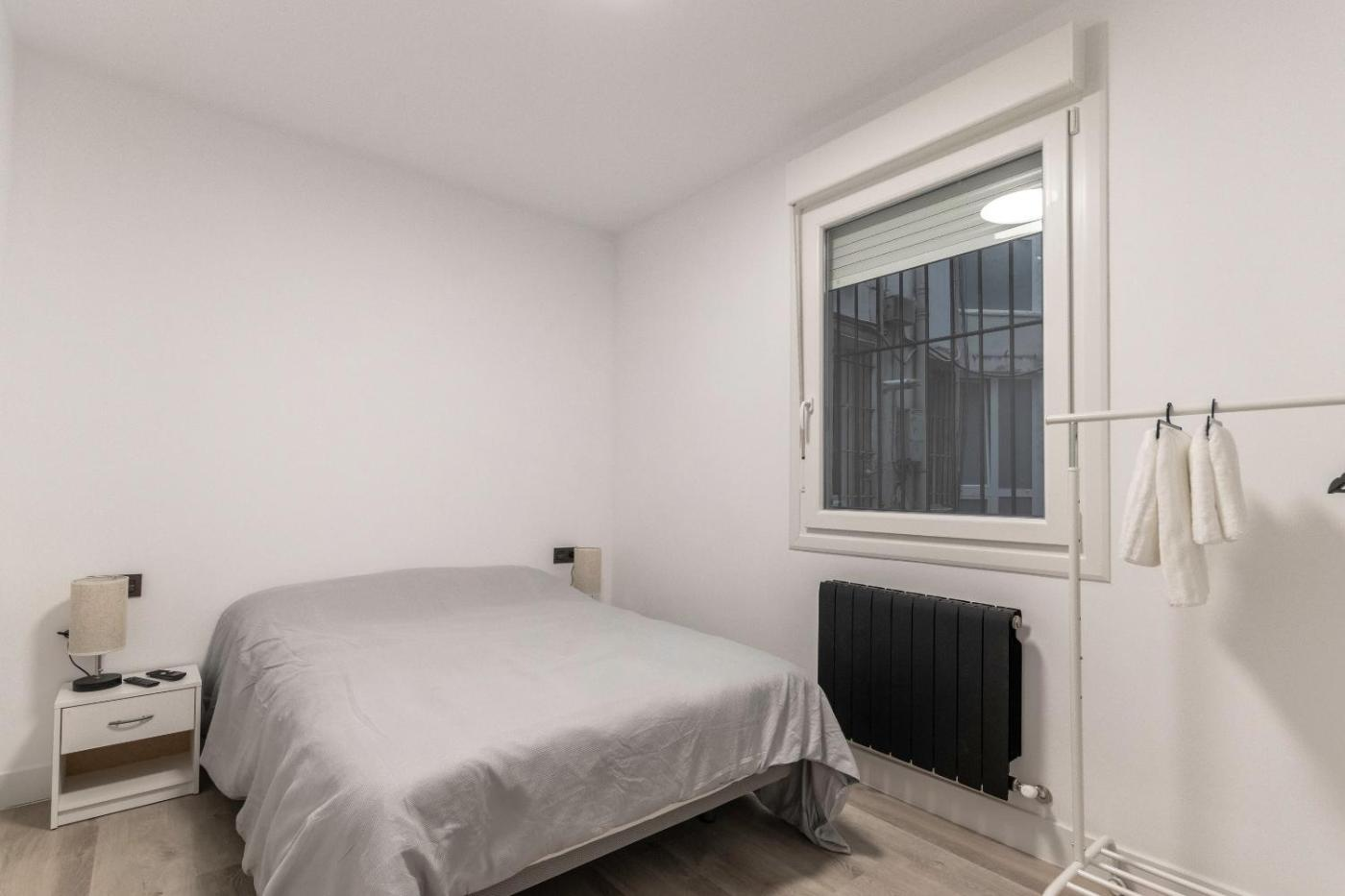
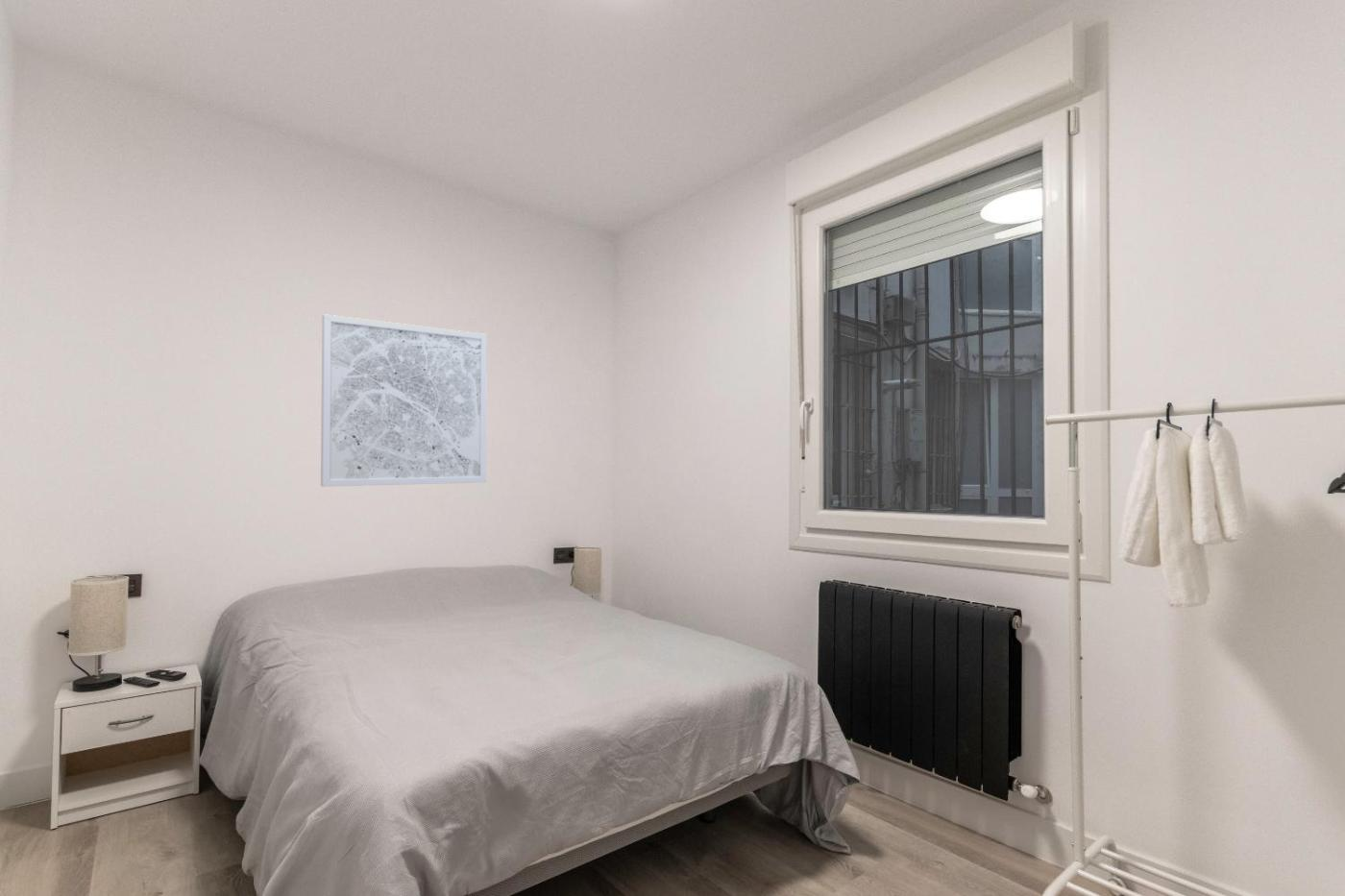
+ wall art (409, 404)
